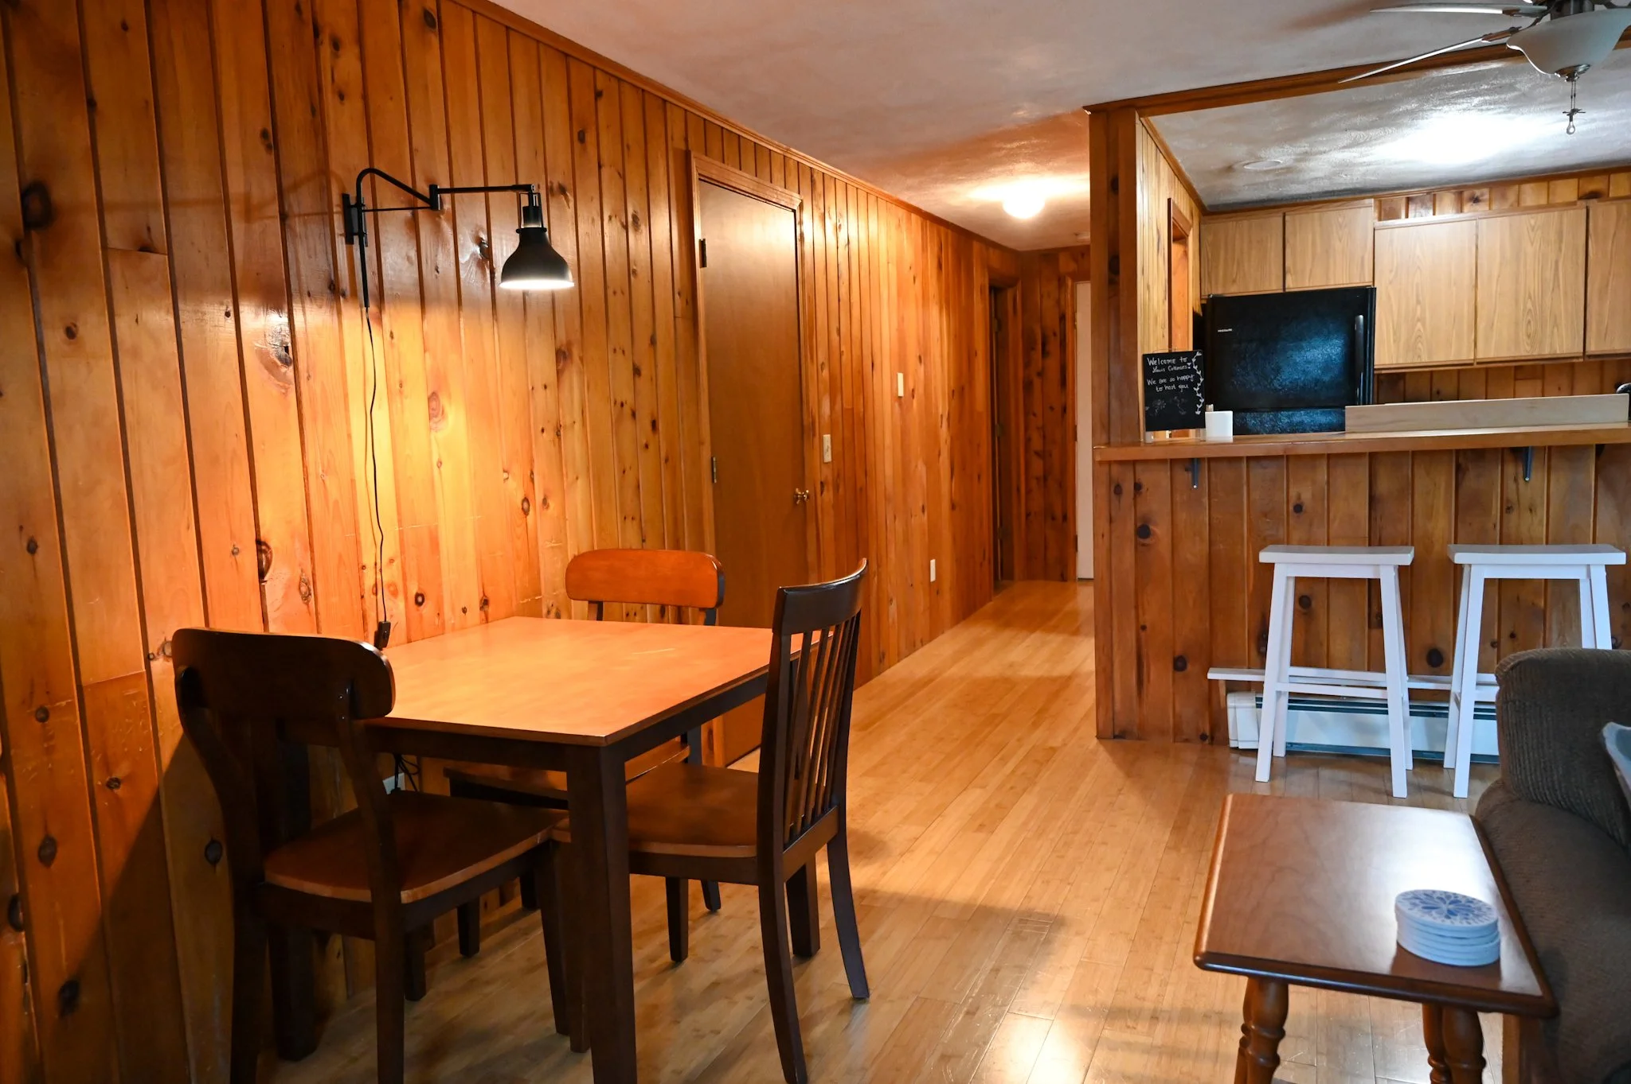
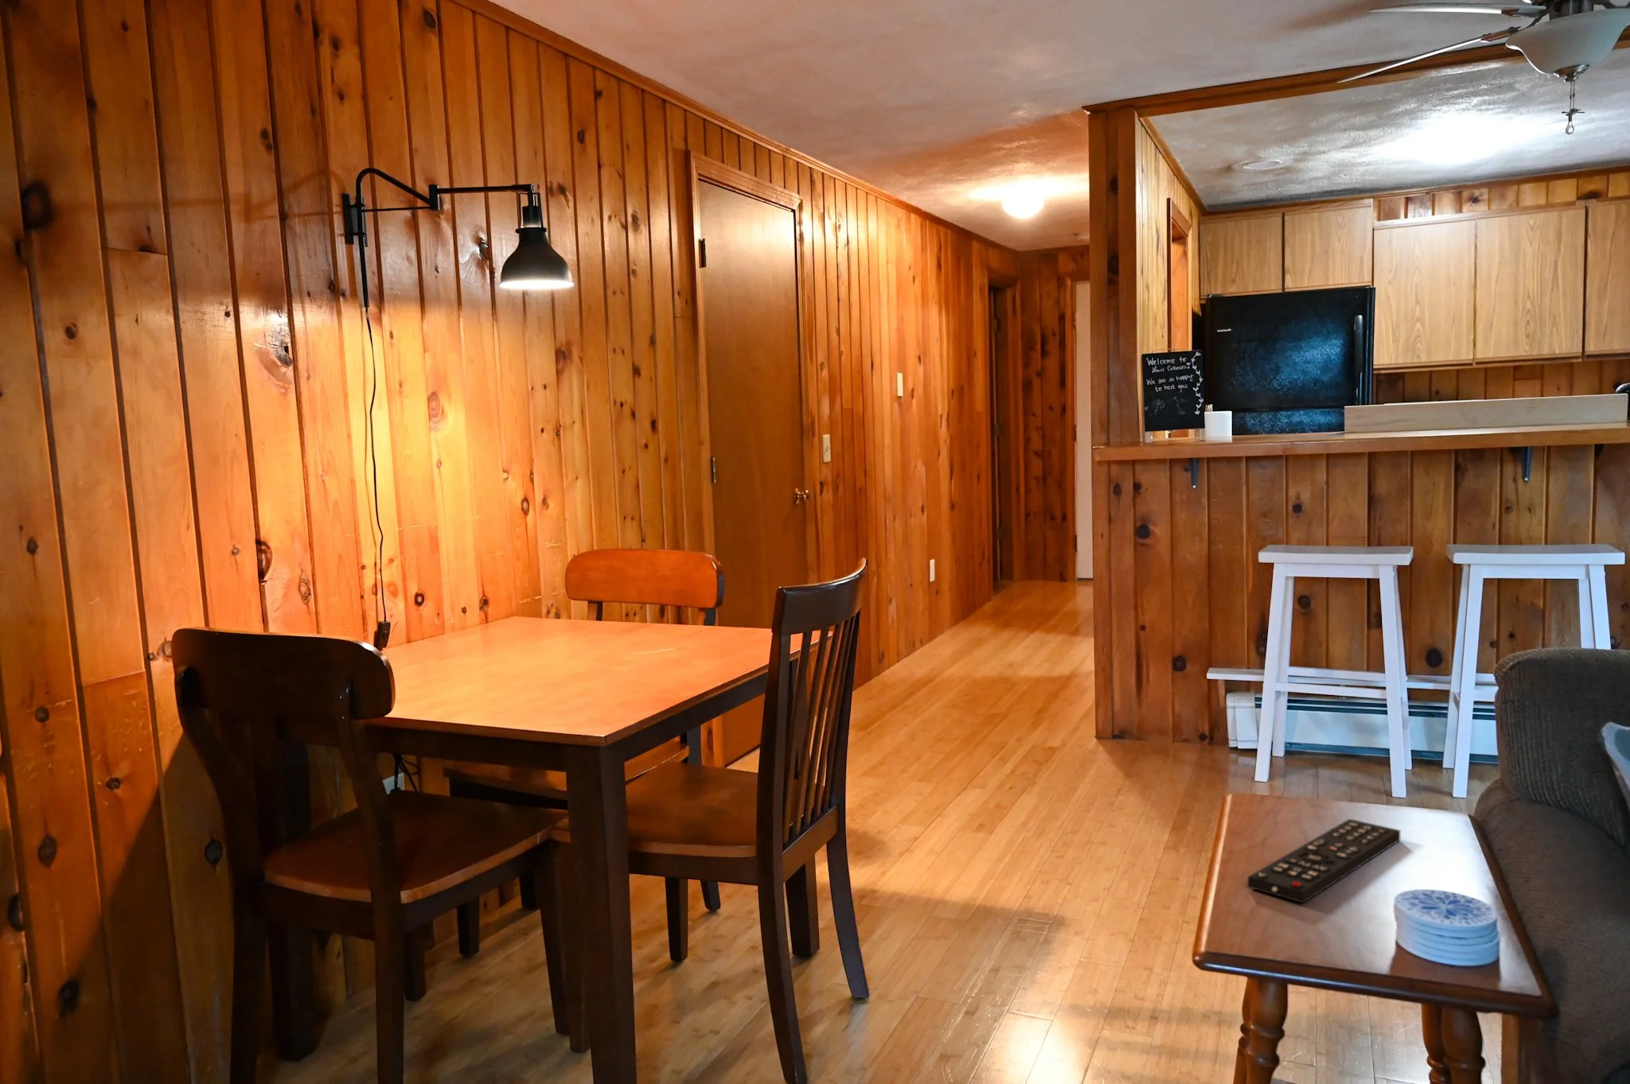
+ remote control (1326, 855)
